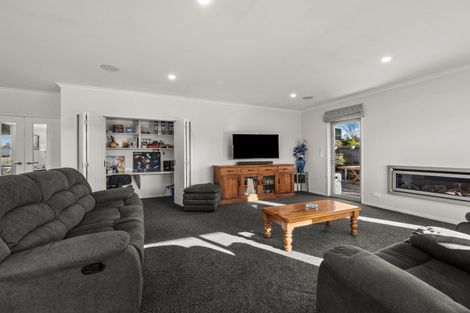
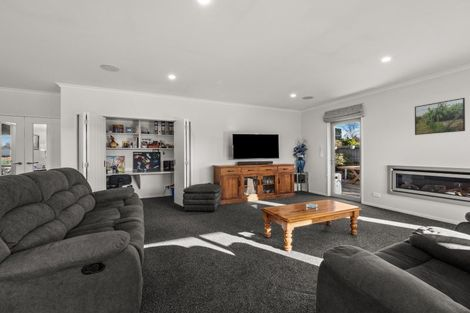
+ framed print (437, 117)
